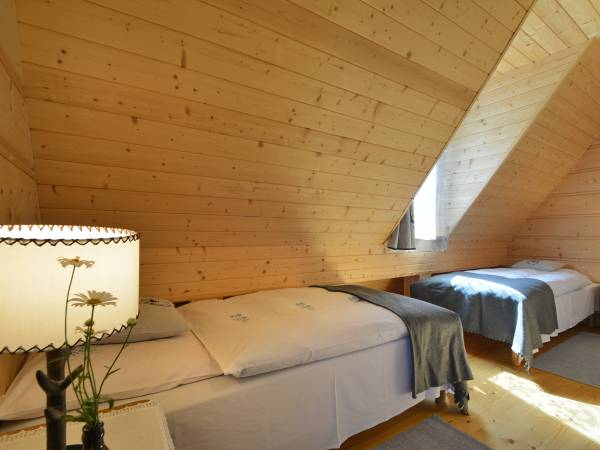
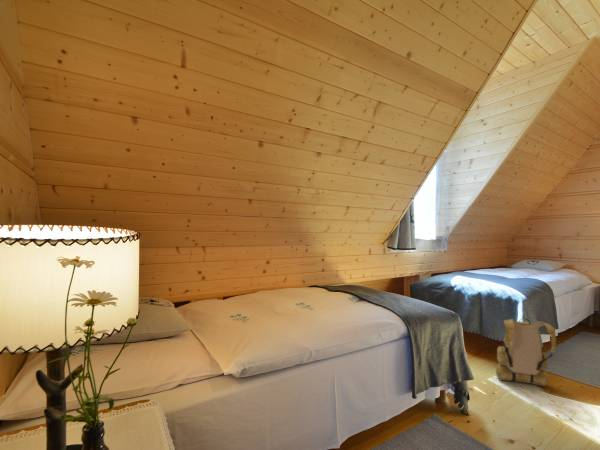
+ backpack (523, 351)
